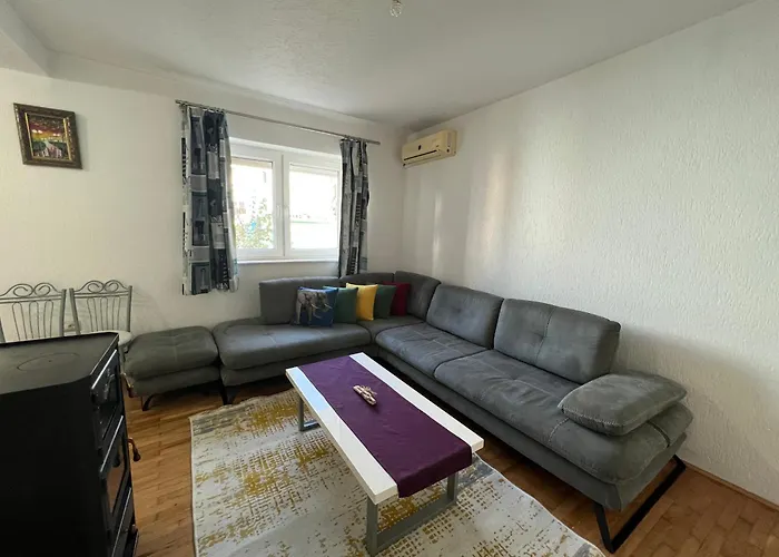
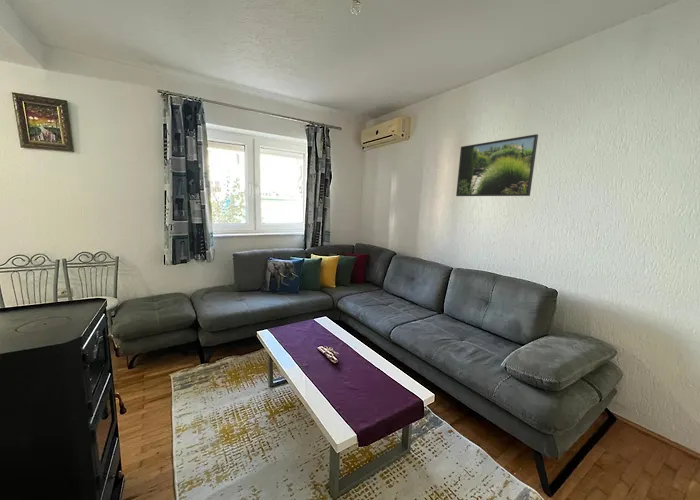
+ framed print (492, 169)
